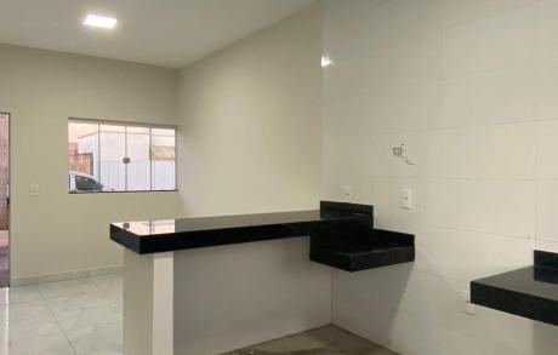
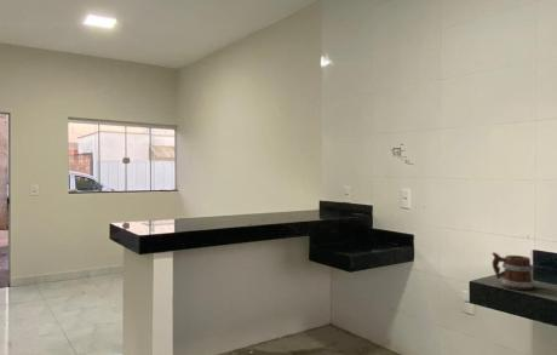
+ mug (512, 270)
